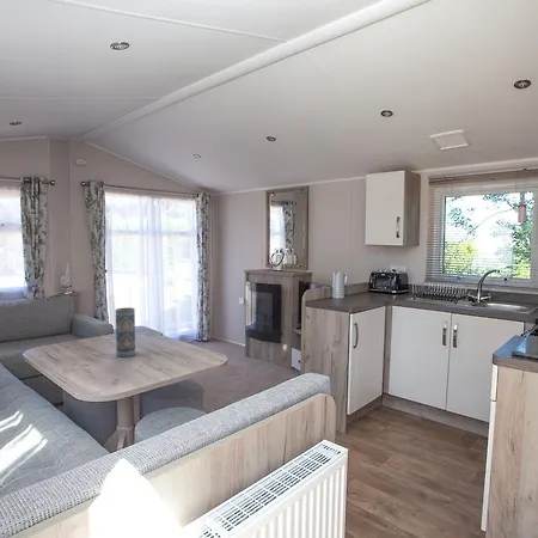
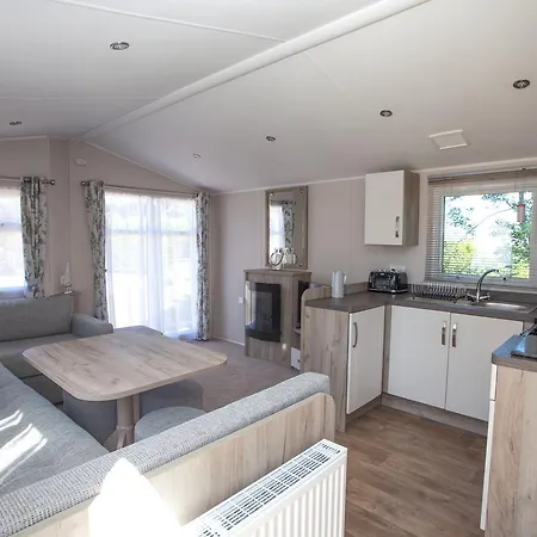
- vase (126, 331)
